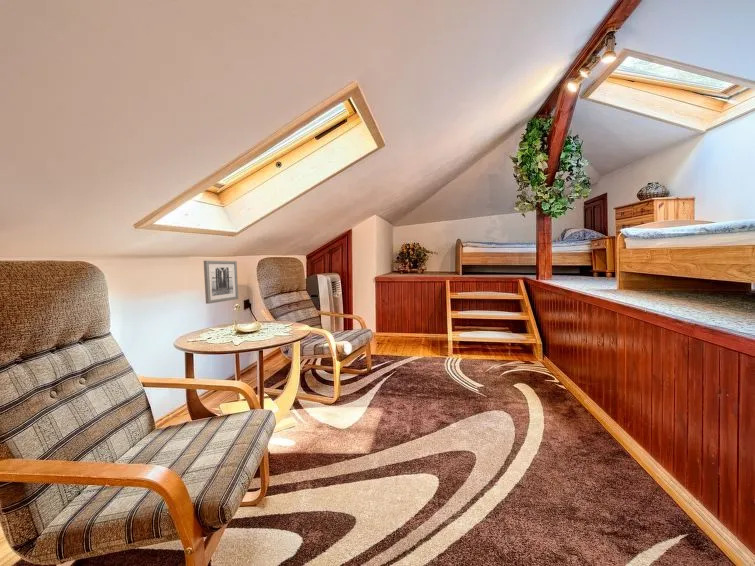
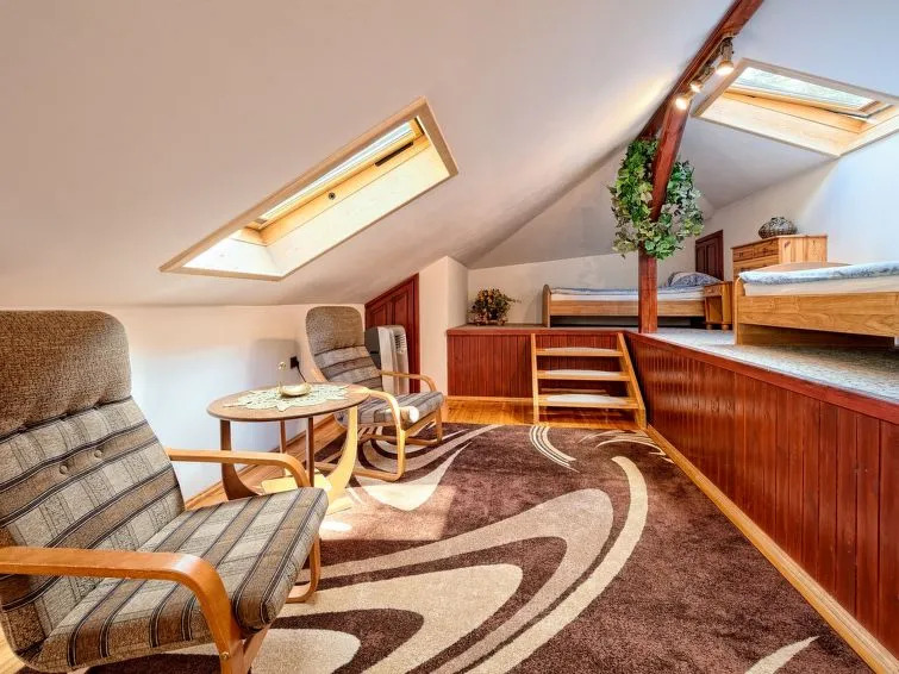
- wall art (222, 281)
